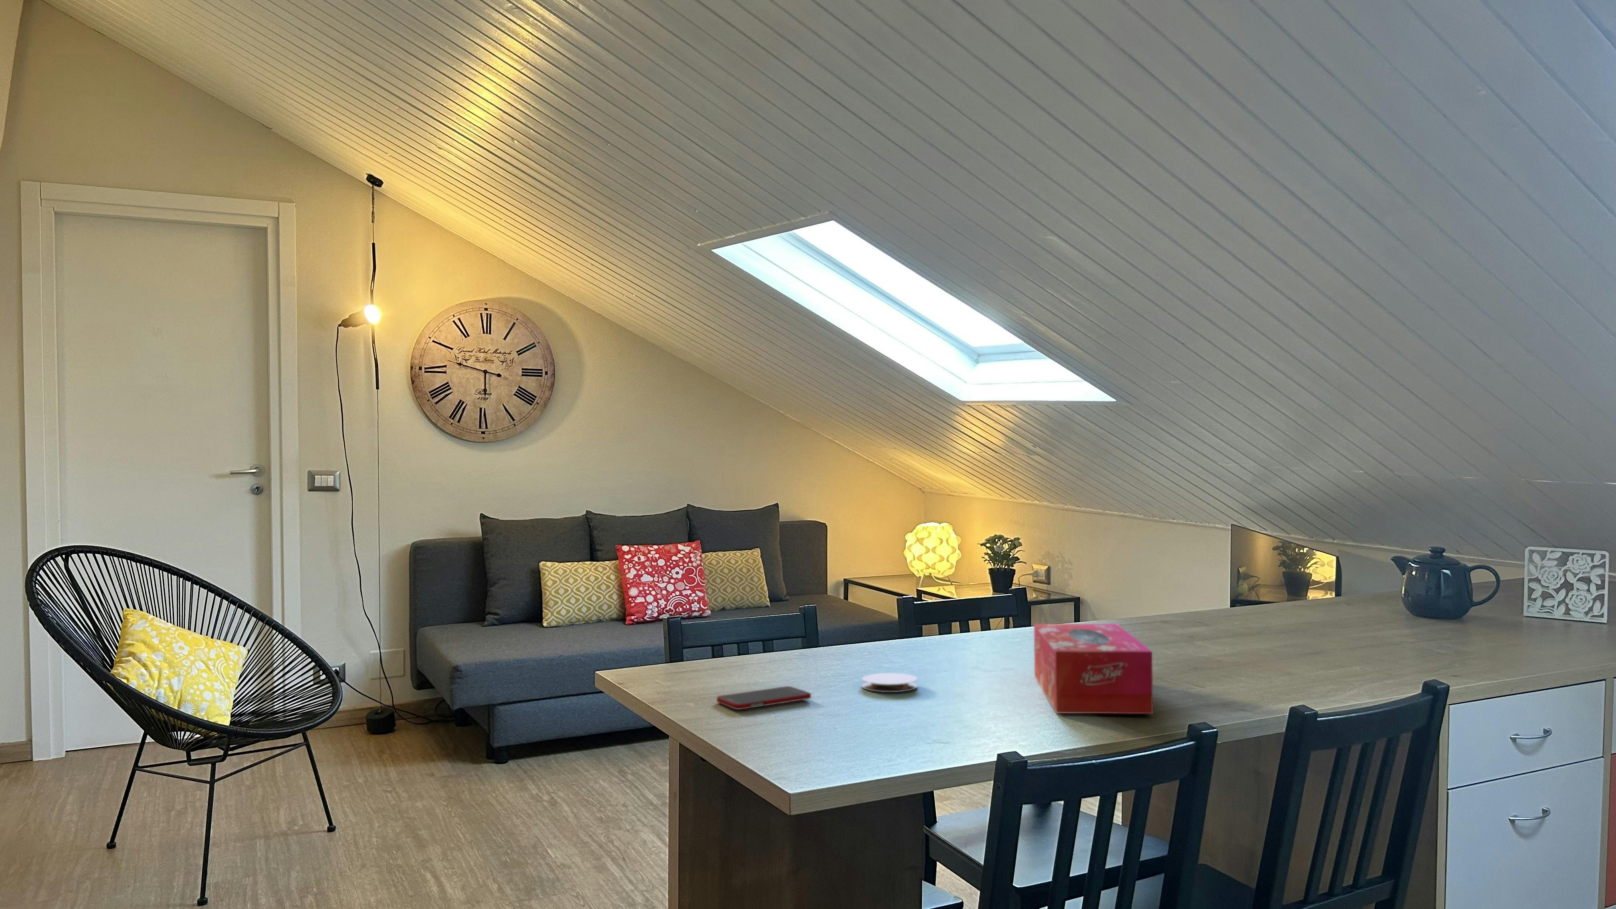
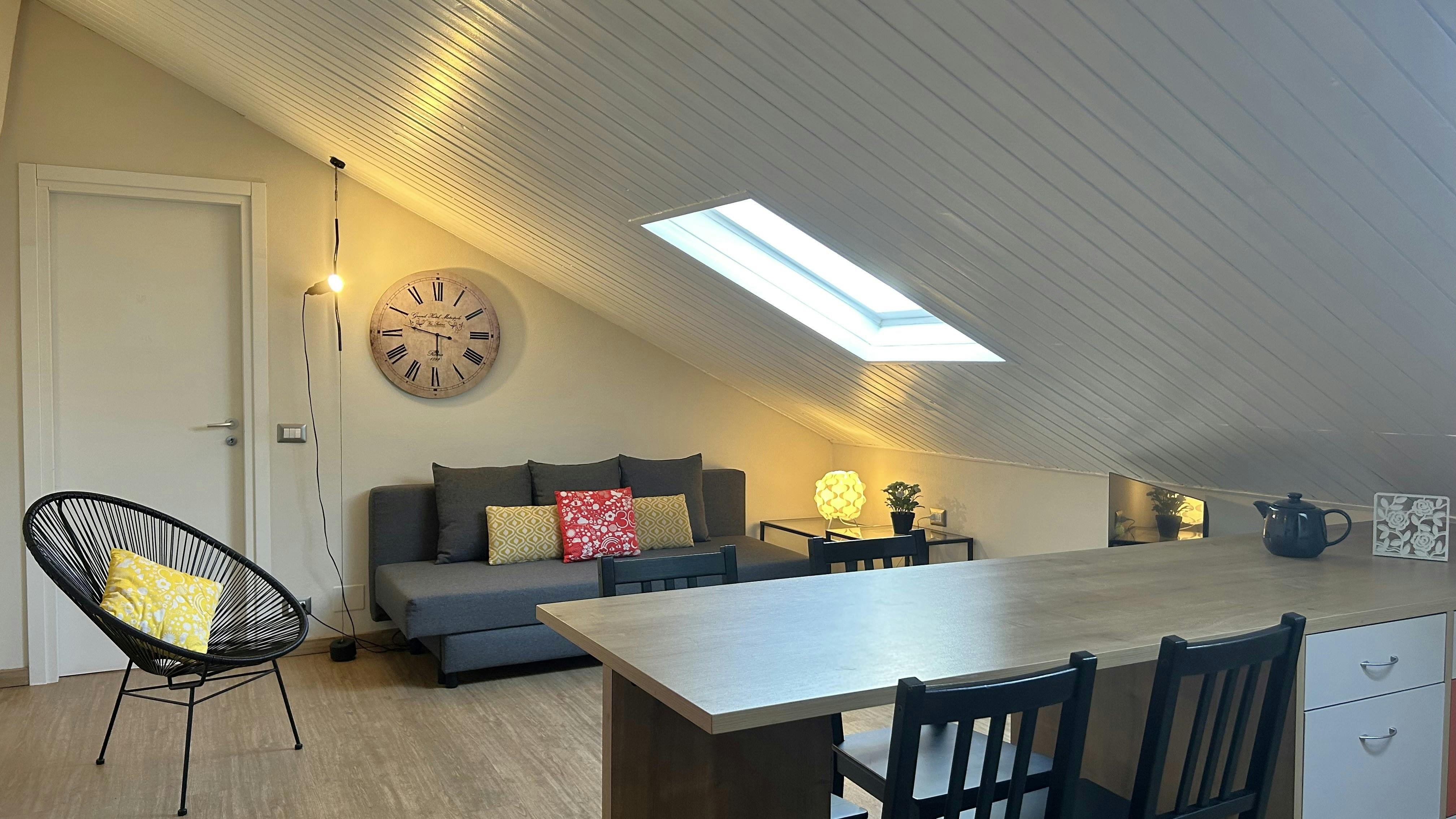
- cell phone (764, 698)
- tissue box (1089, 665)
- coaster (889, 683)
